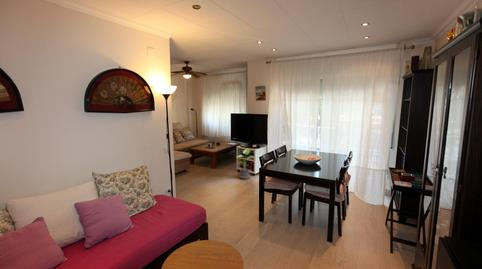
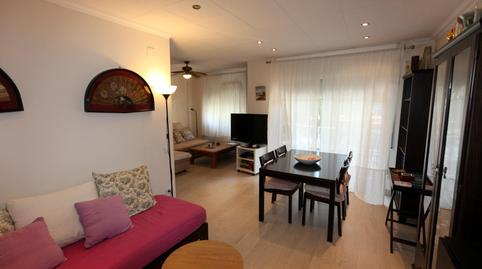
- potted plant (245, 164)
